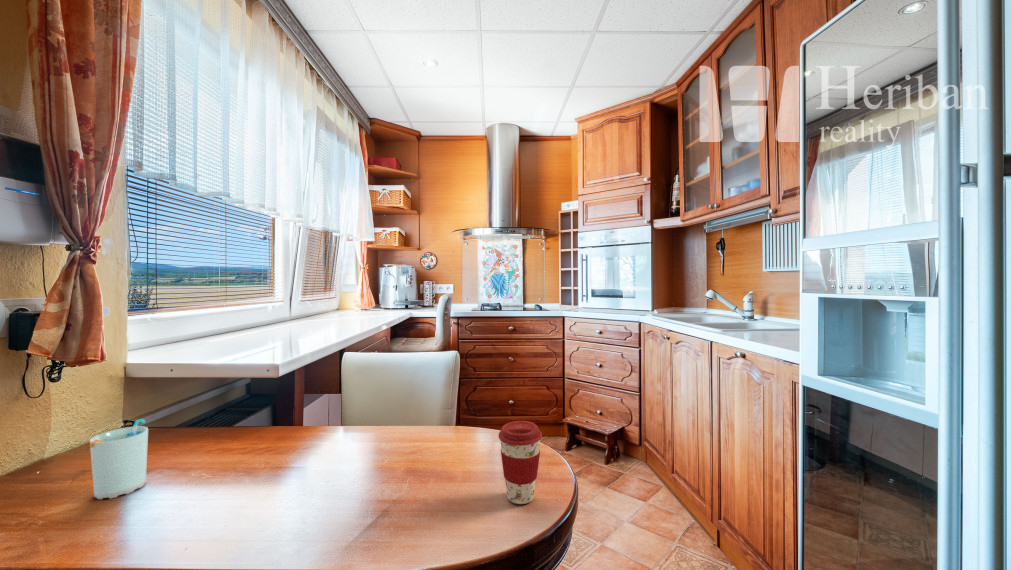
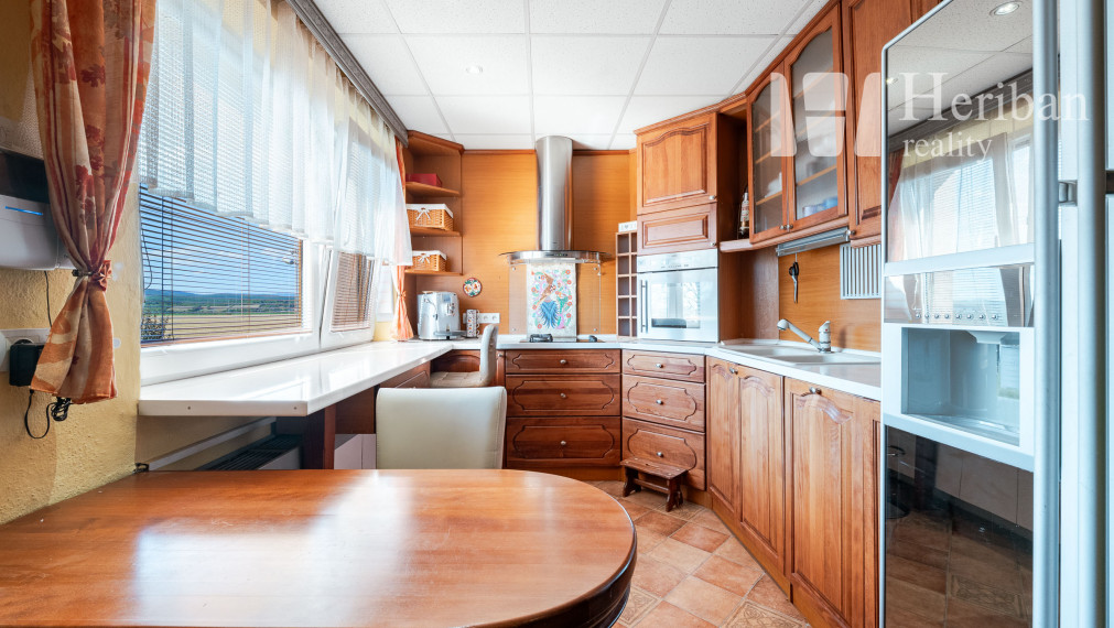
- cup (118, 456)
- coffee cup (520, 461)
